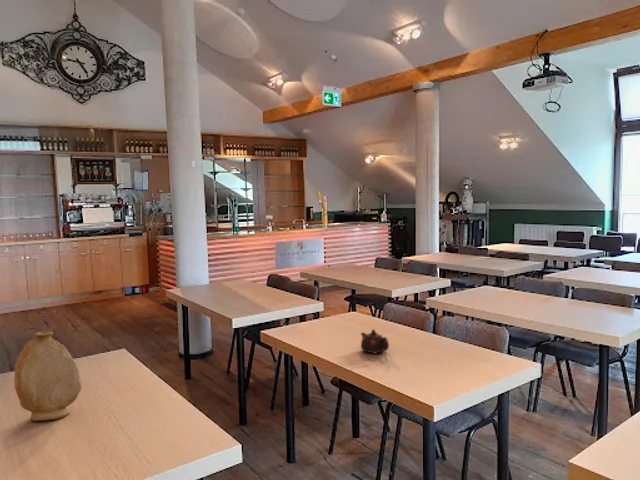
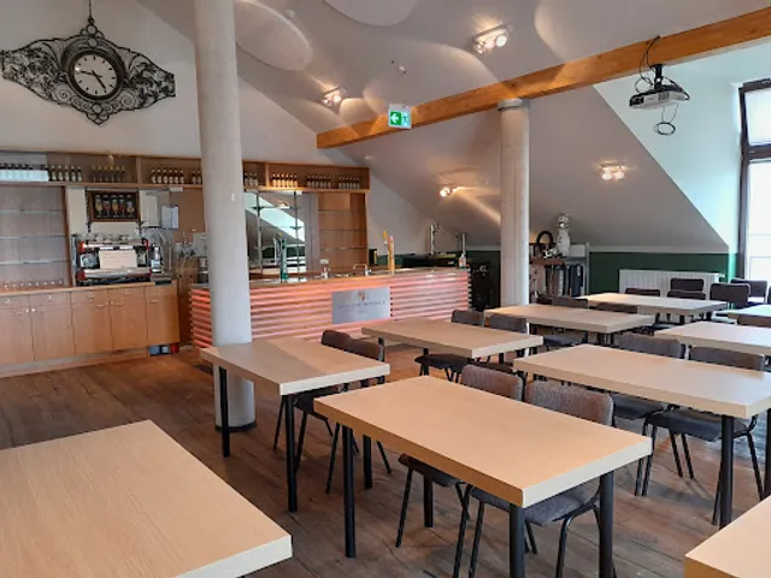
- vase (47, 374)
- teapot (374, 340)
